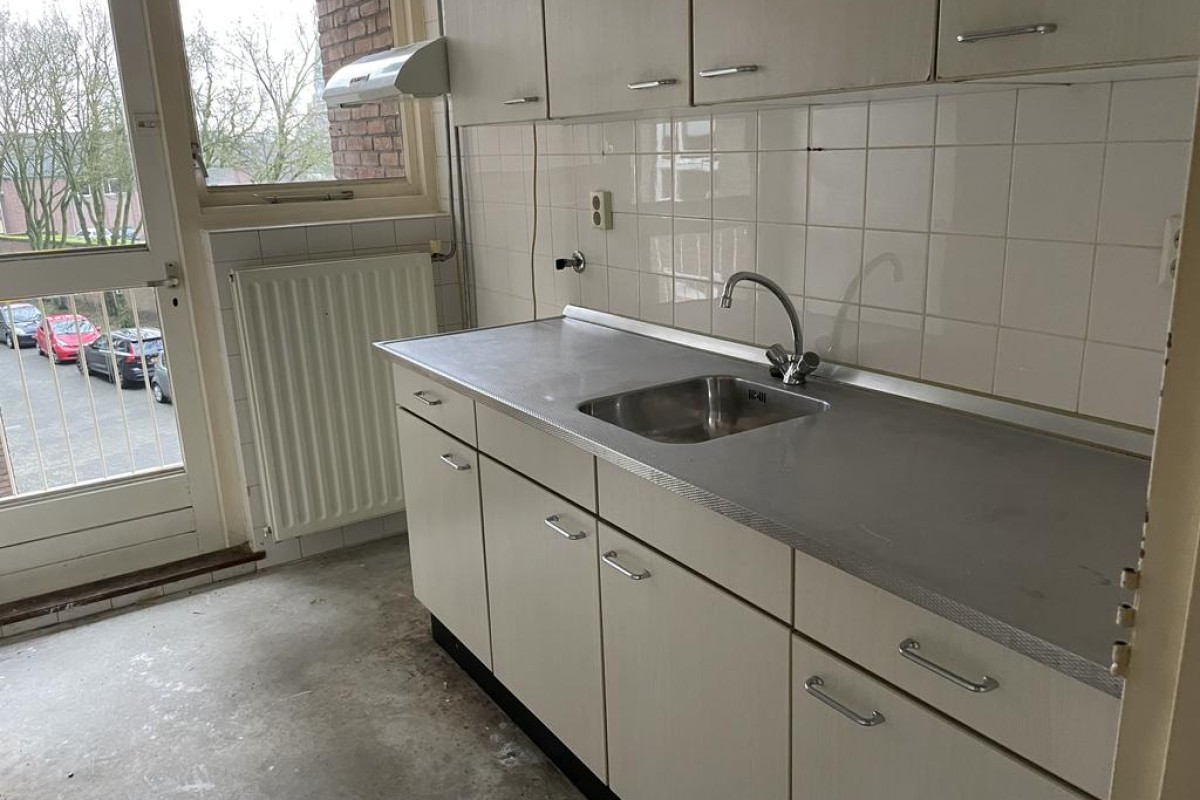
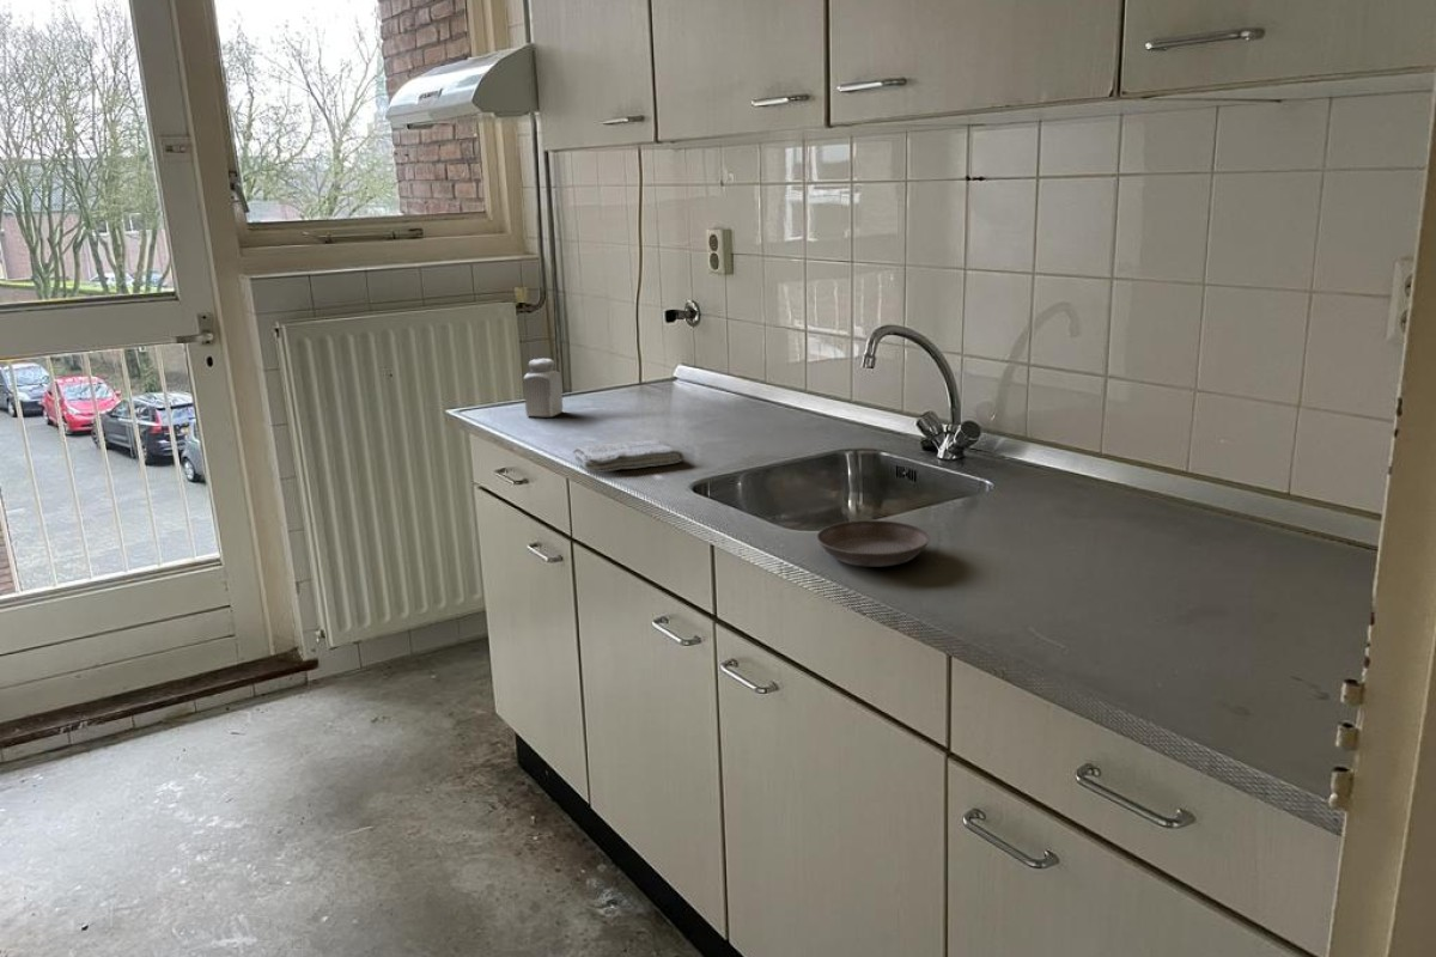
+ saucer (872, 544)
+ washcloth (627, 453)
+ salt shaker (542, 386)
